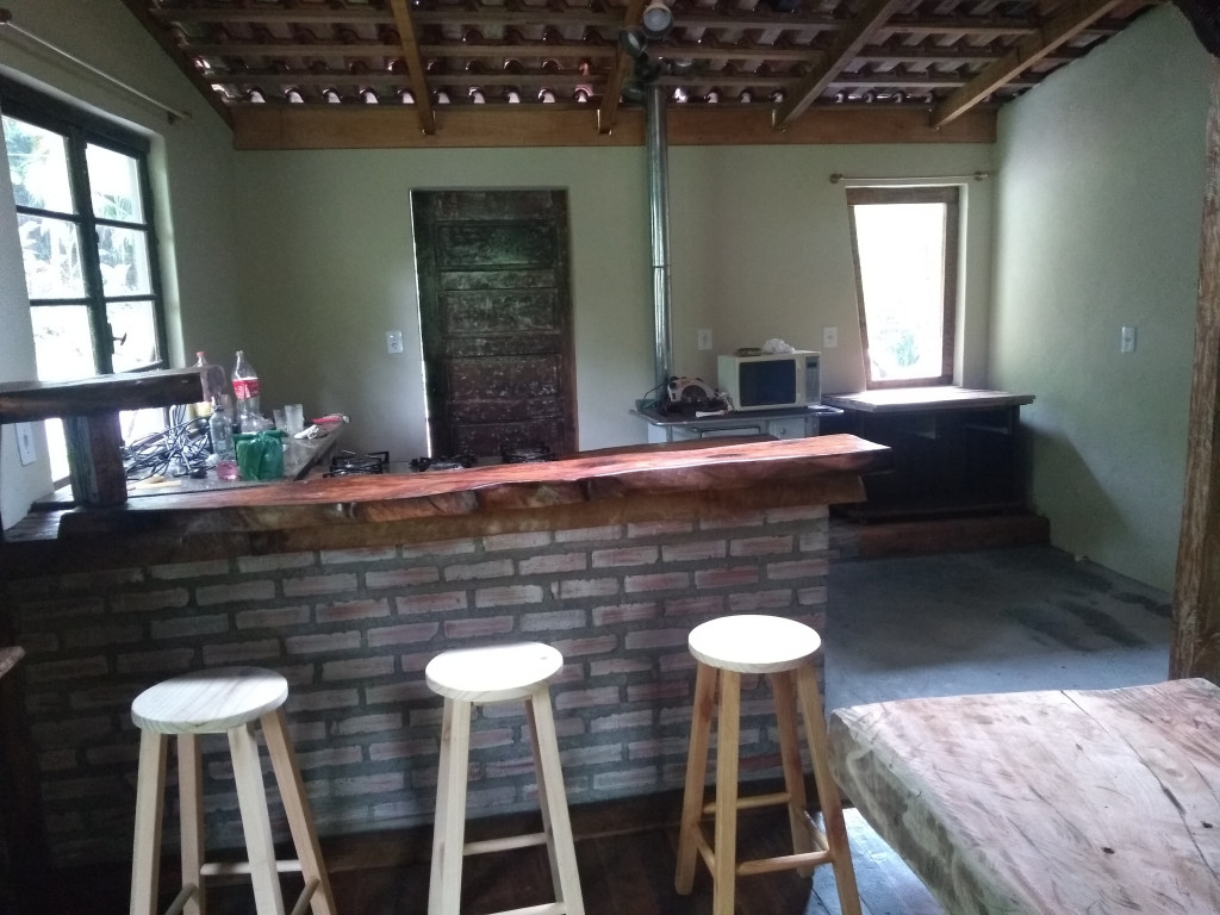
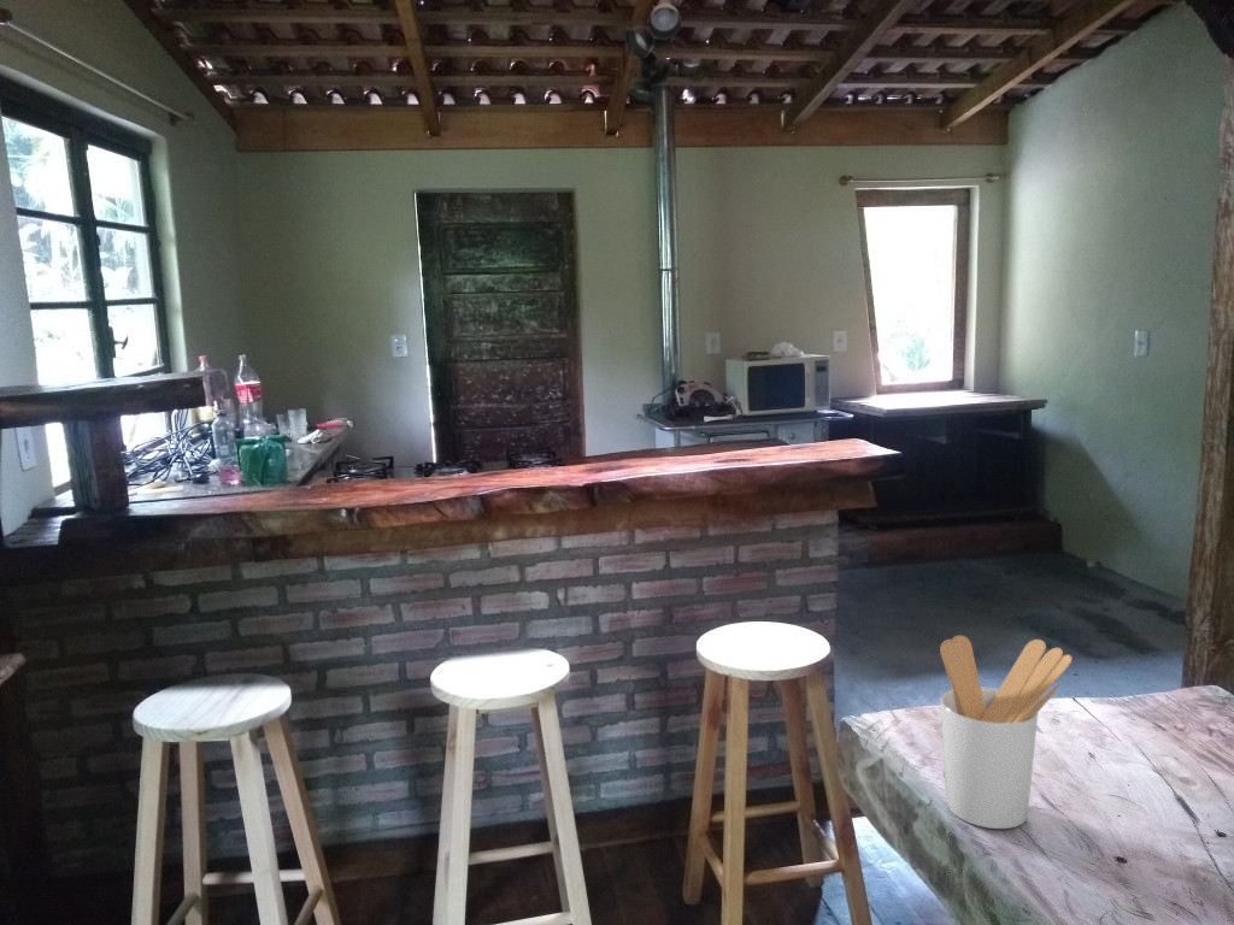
+ utensil holder (1005, 726)
